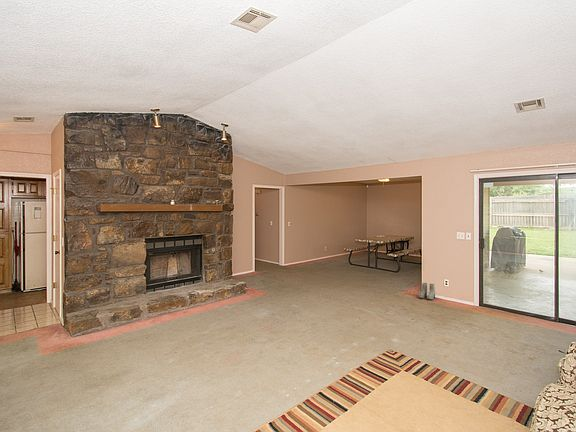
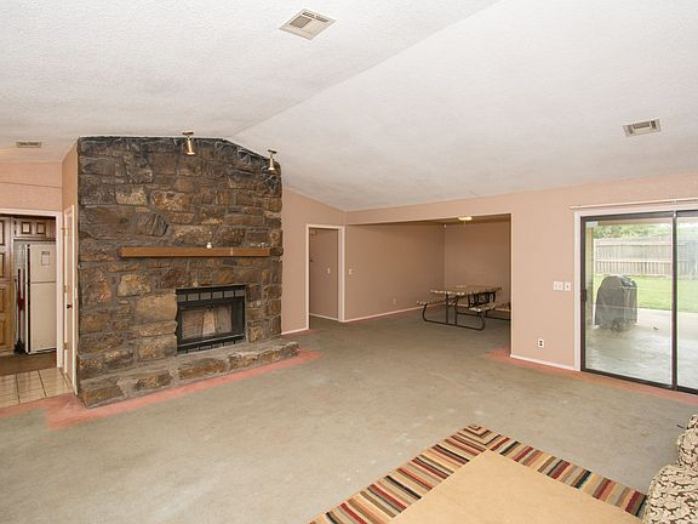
- boots (426, 290)
